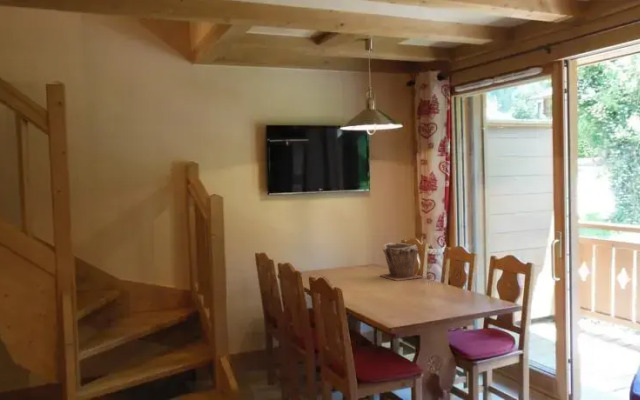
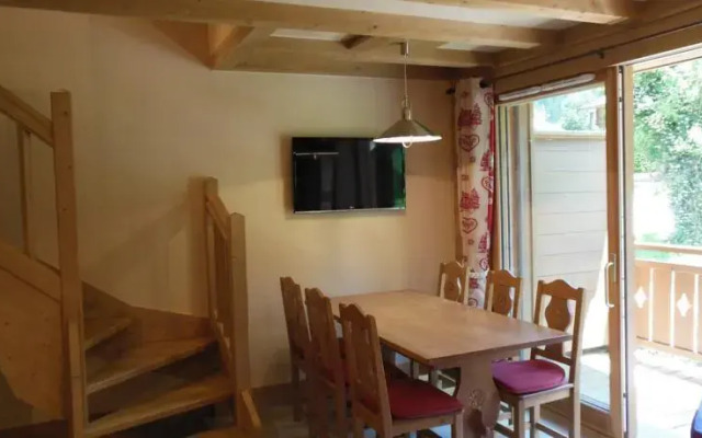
- plant pot (400, 260)
